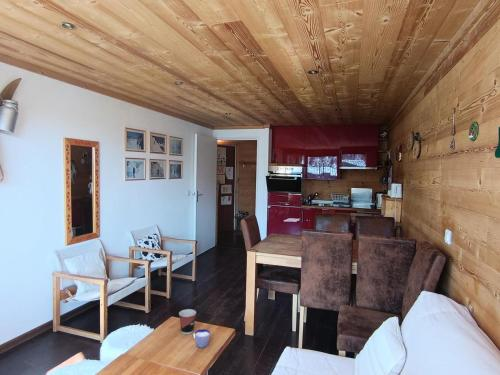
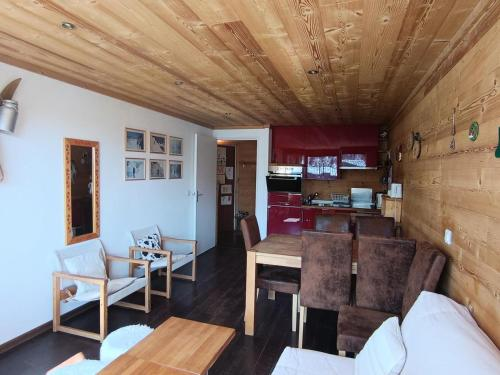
- cup (200, 338)
- cup (187, 322)
